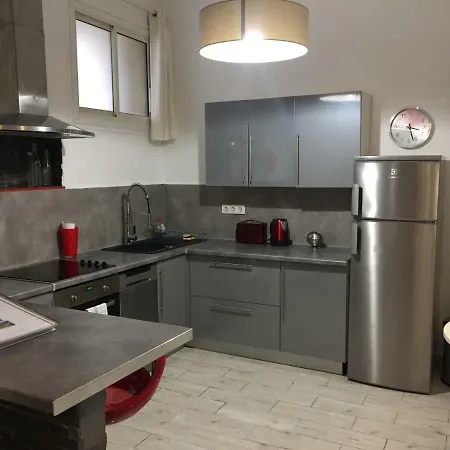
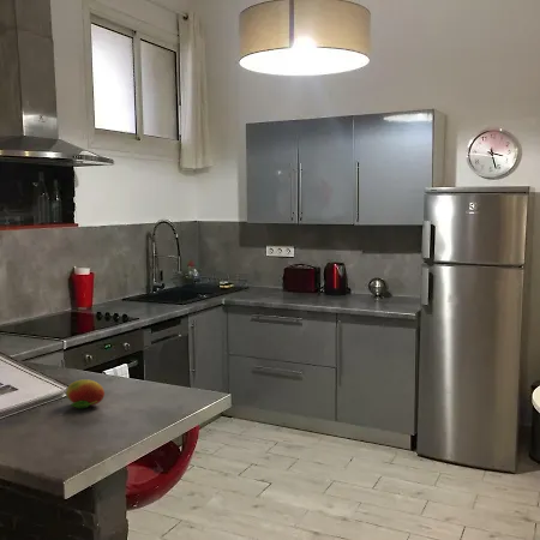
+ fruit (85, 392)
